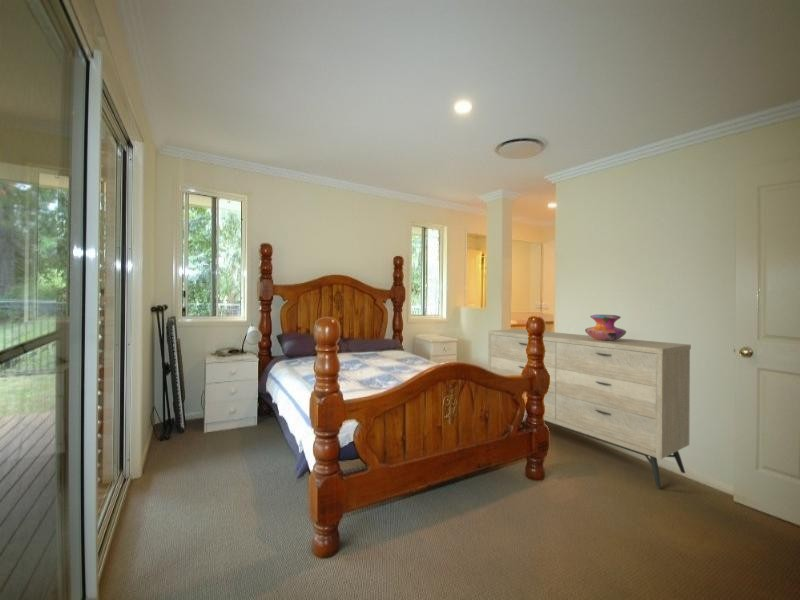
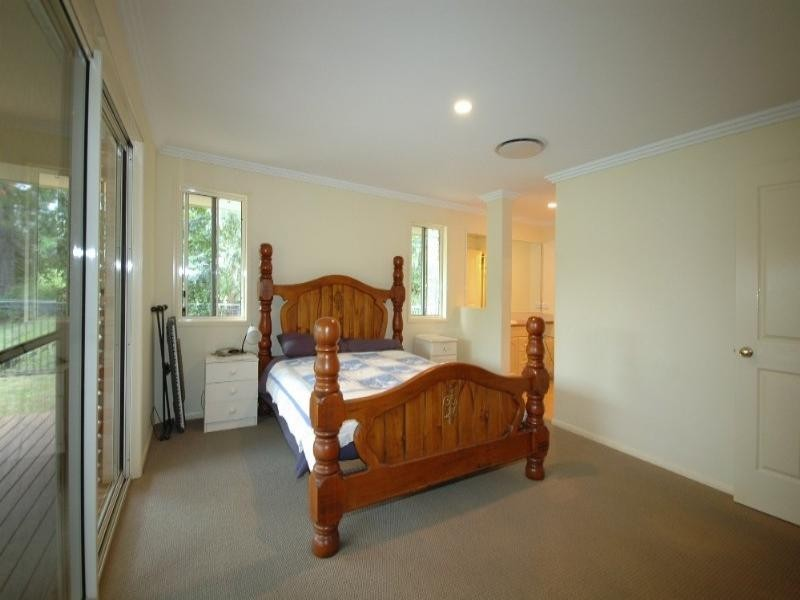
- decorative vase (605, 327)
- dresser (570, 389)
